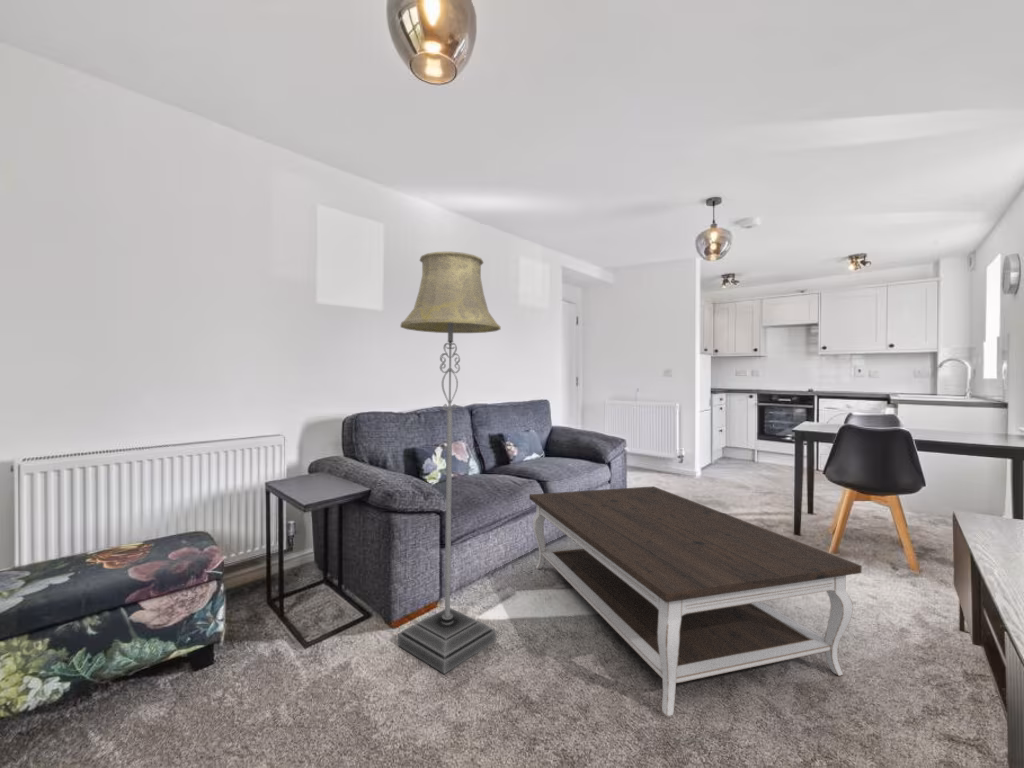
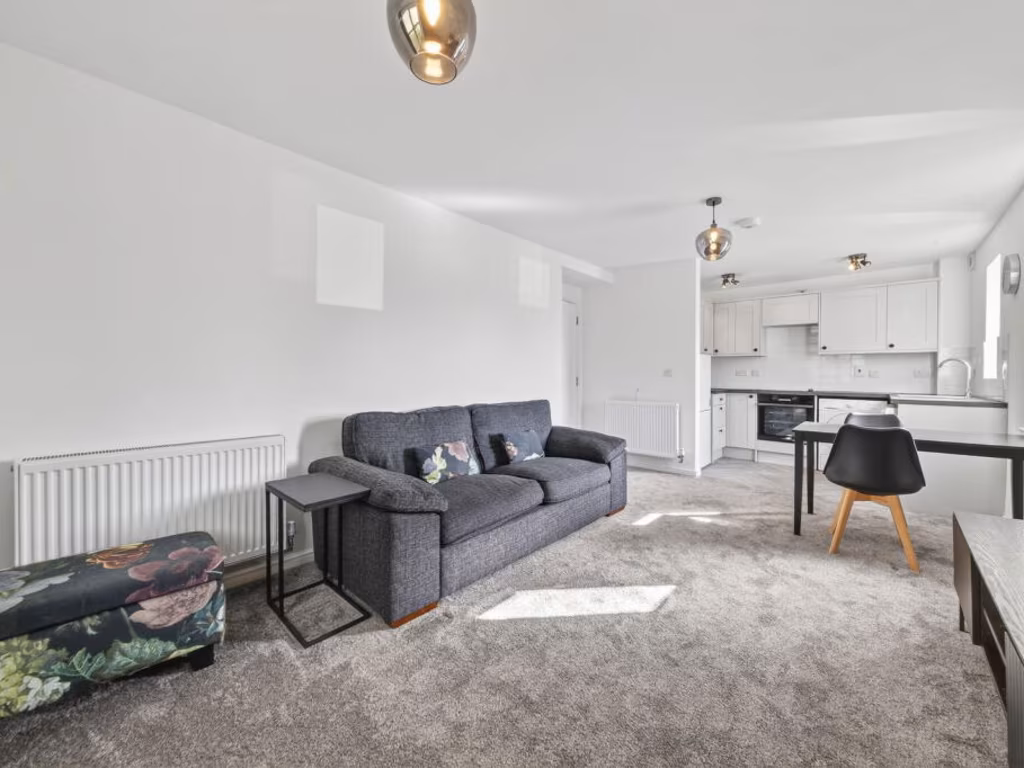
- floor lamp (449, 452)
- coffee table (657, 565)
